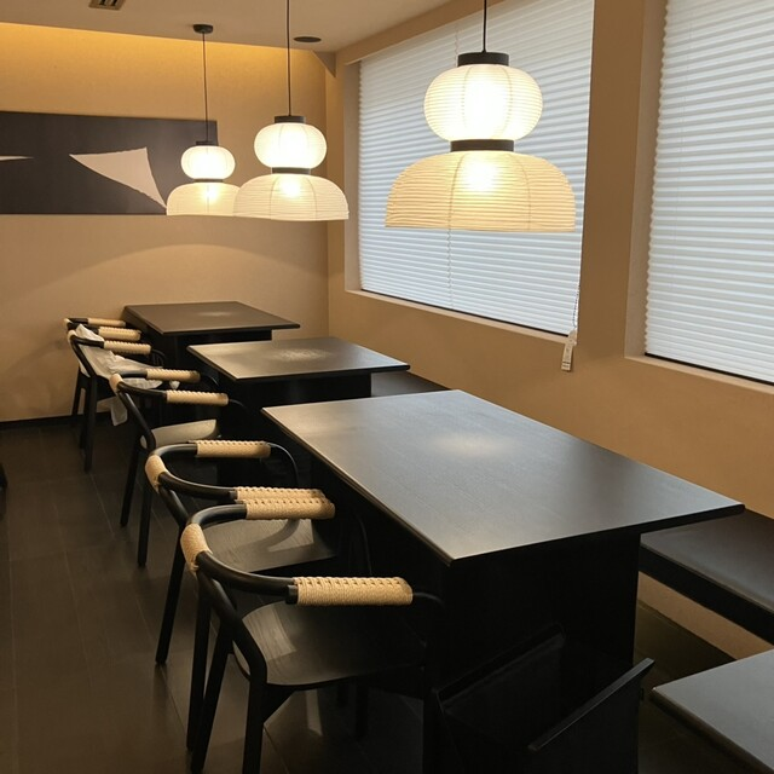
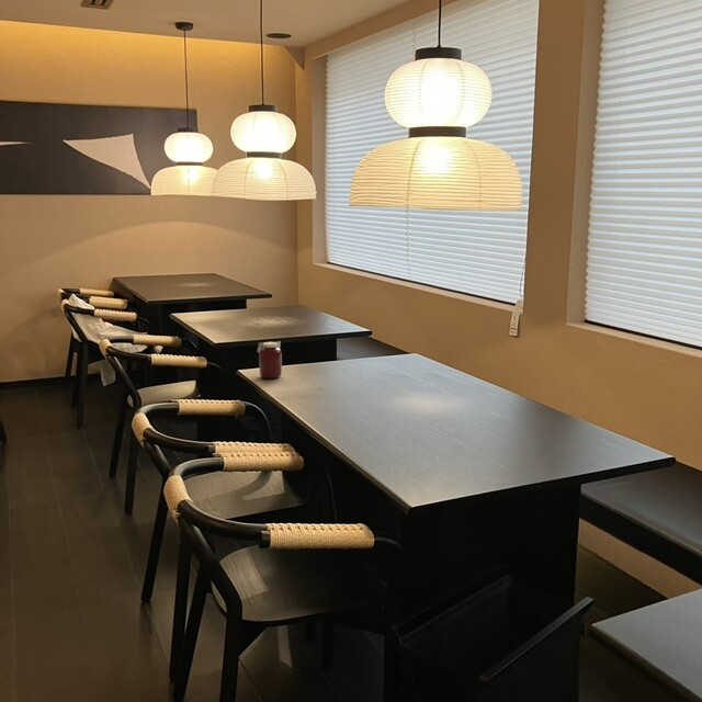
+ jar (270, 359)
